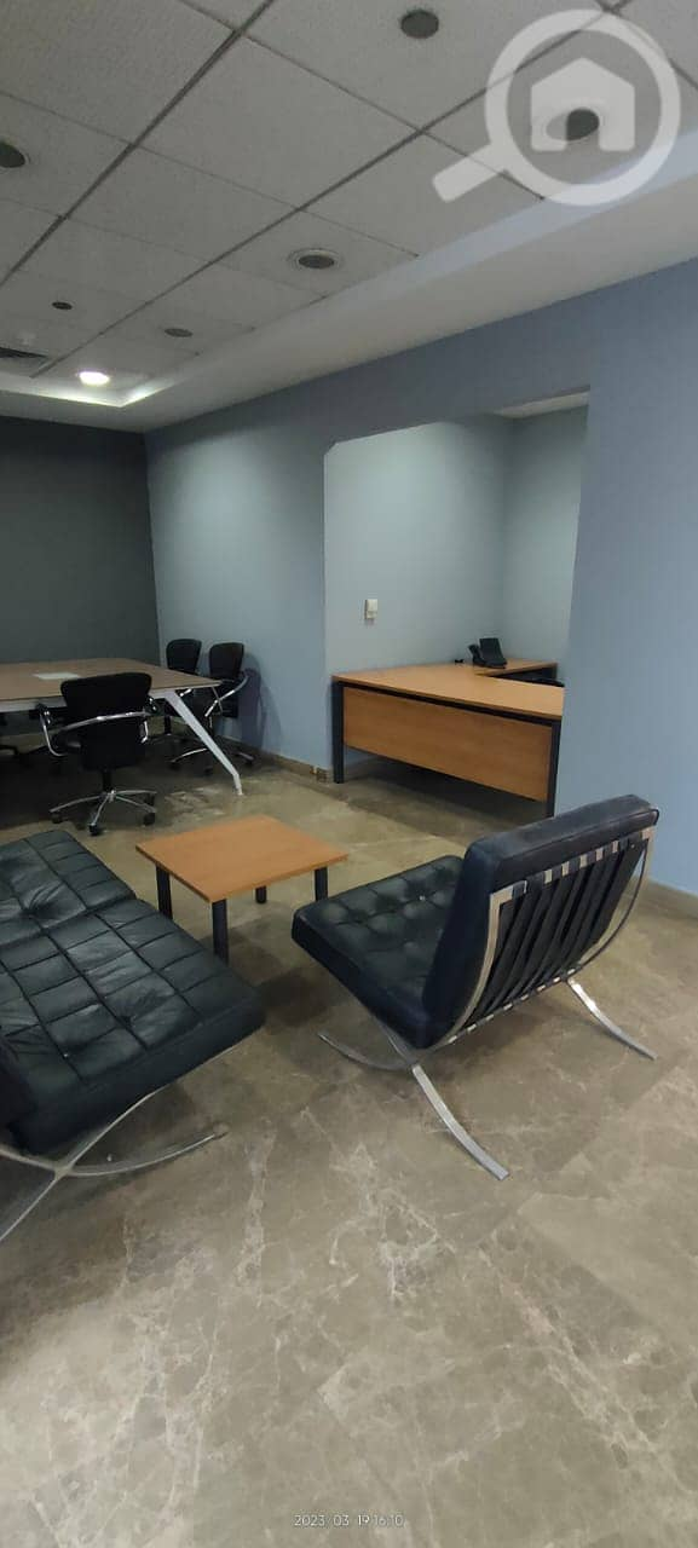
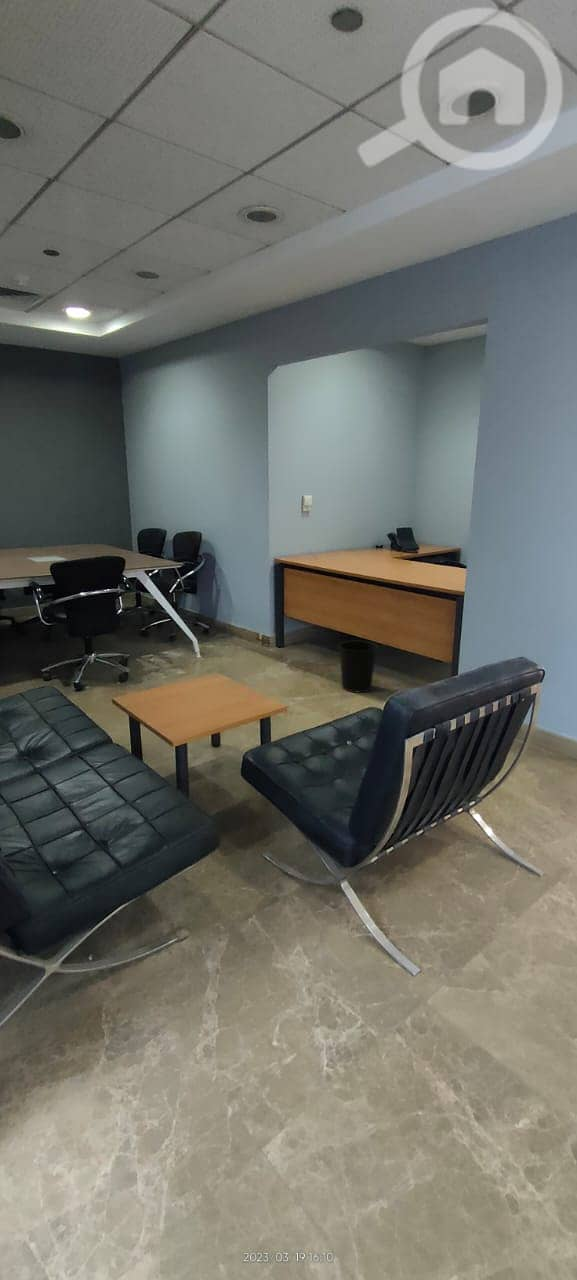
+ wastebasket (357, 666)
